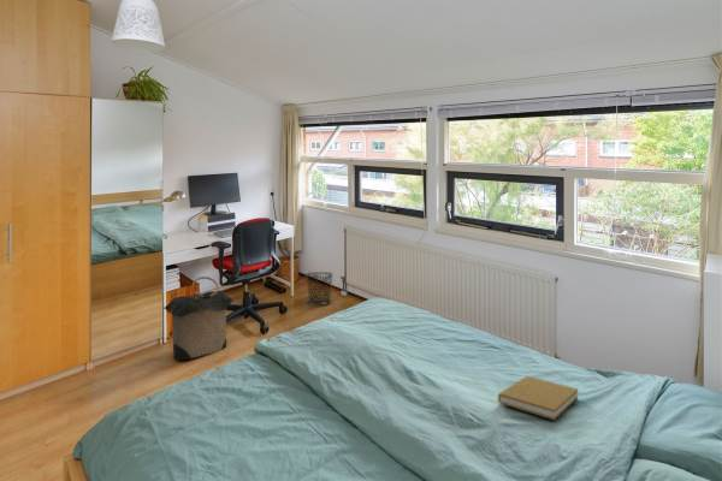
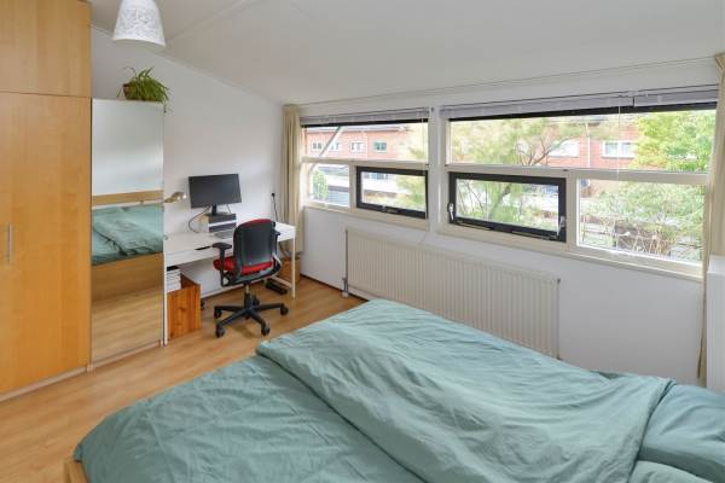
- laundry hamper (199, 315)
- waste bin (319, 287)
- book (538, 396)
